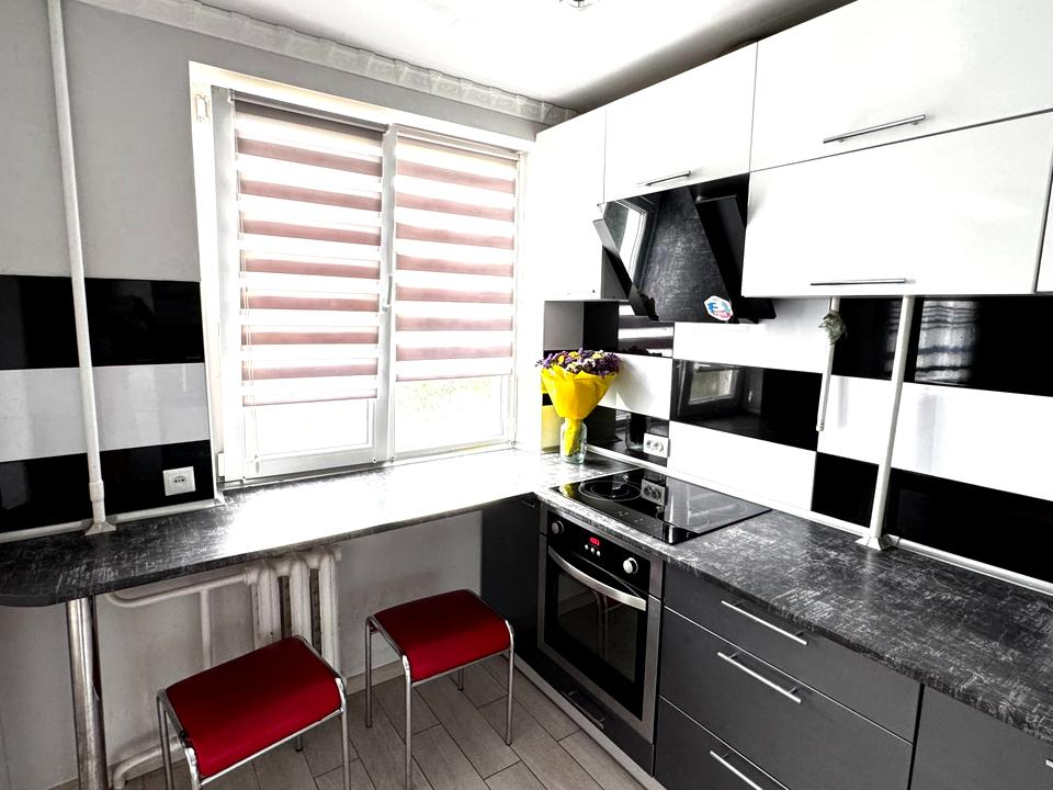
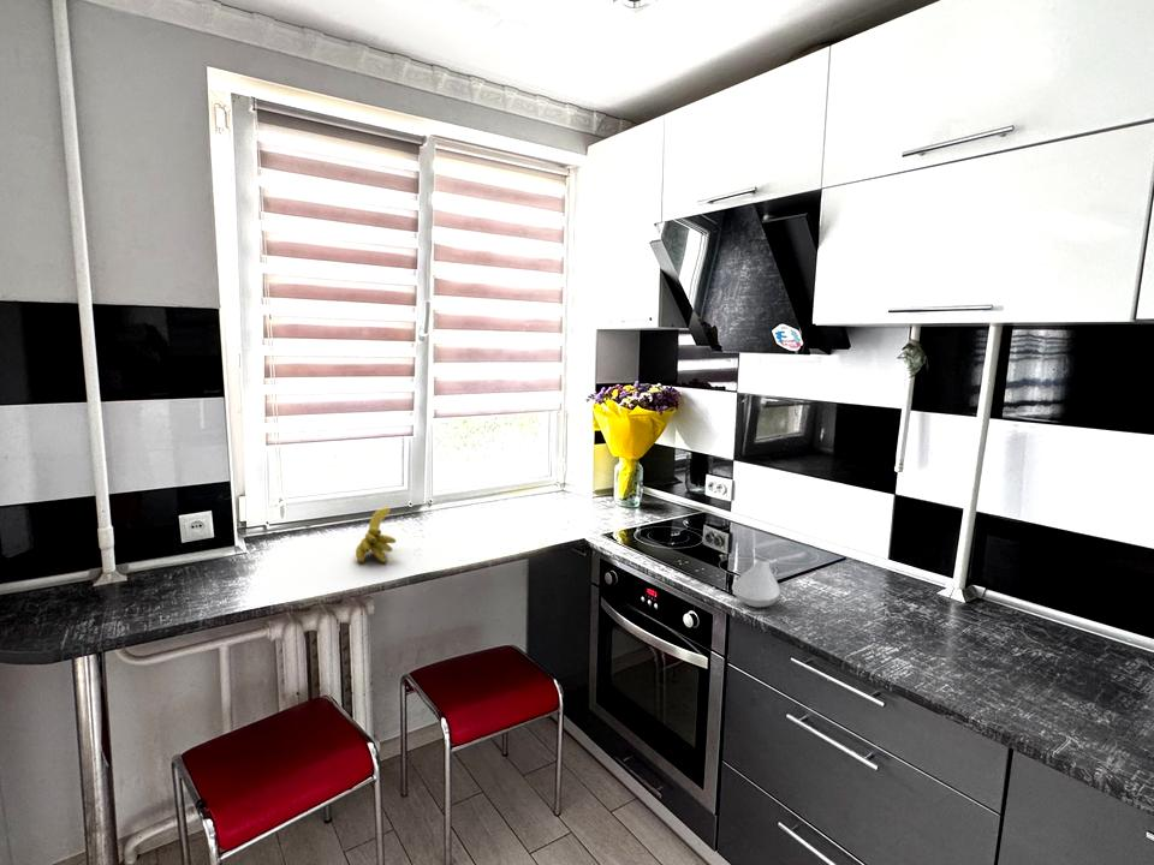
+ banana (380, 532)
+ spoon rest (759, 581)
